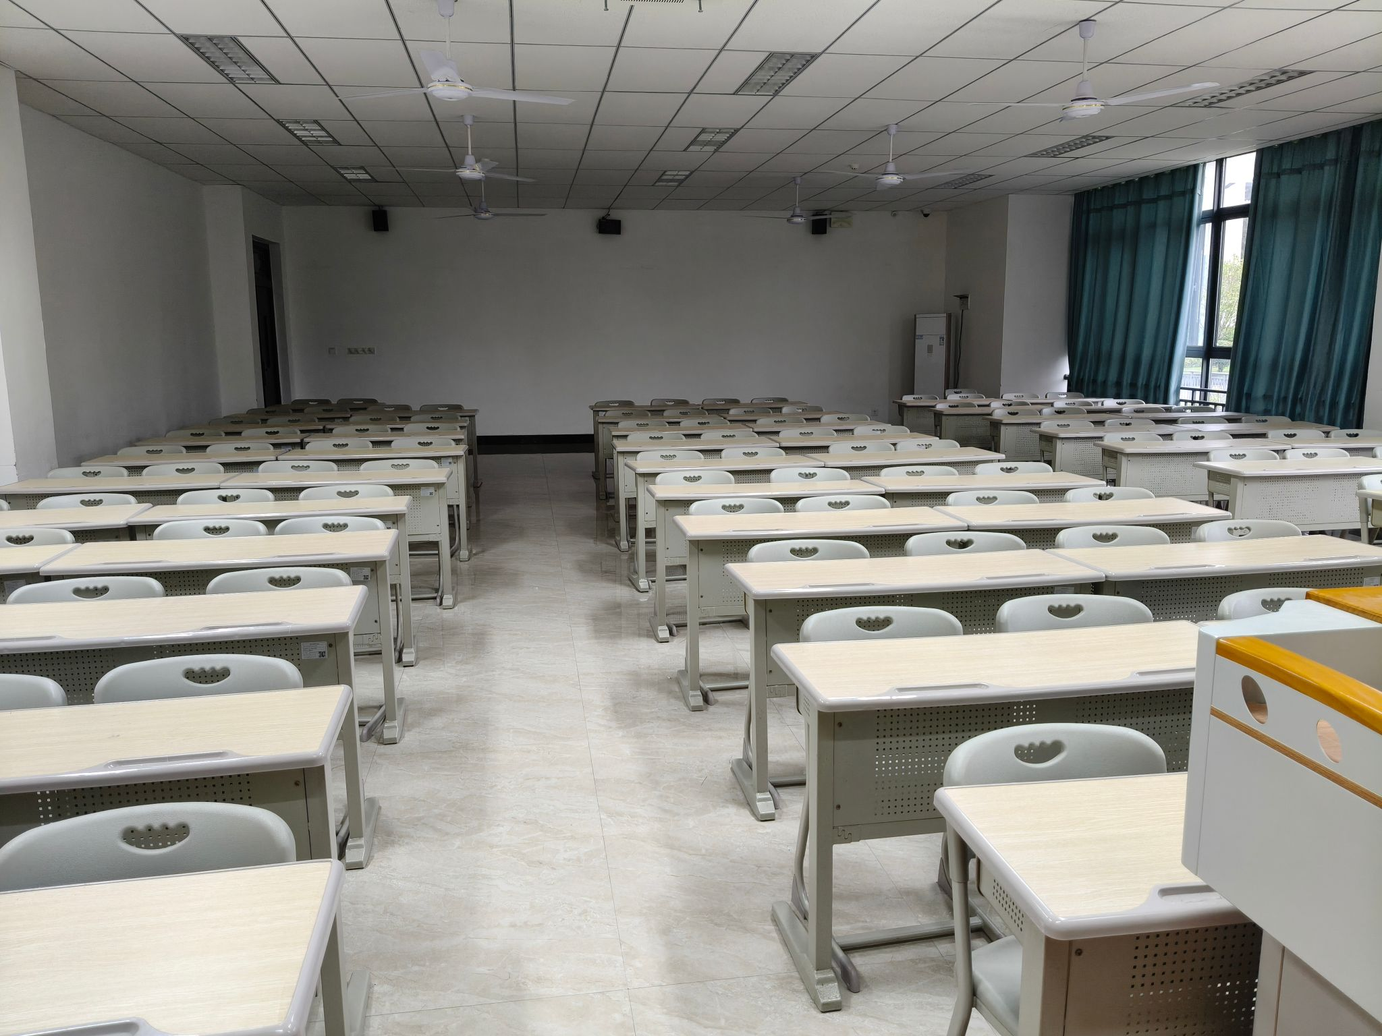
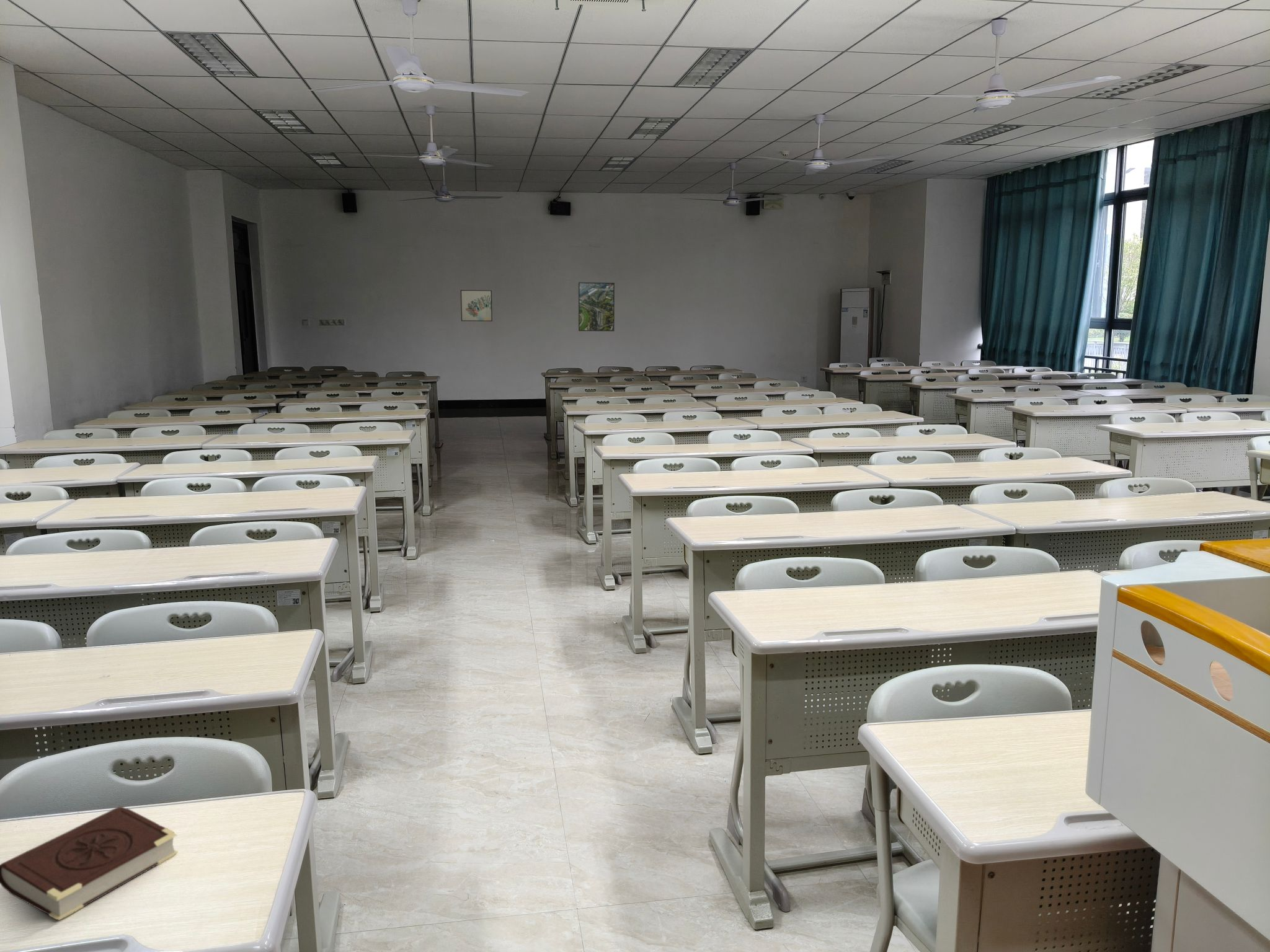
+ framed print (596, 307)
+ wall art (476, 306)
+ book (89, 857)
